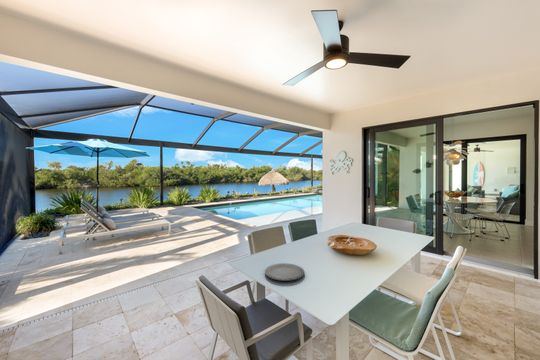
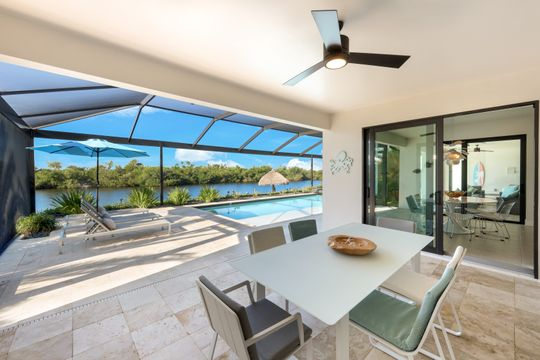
- plate (284, 271)
